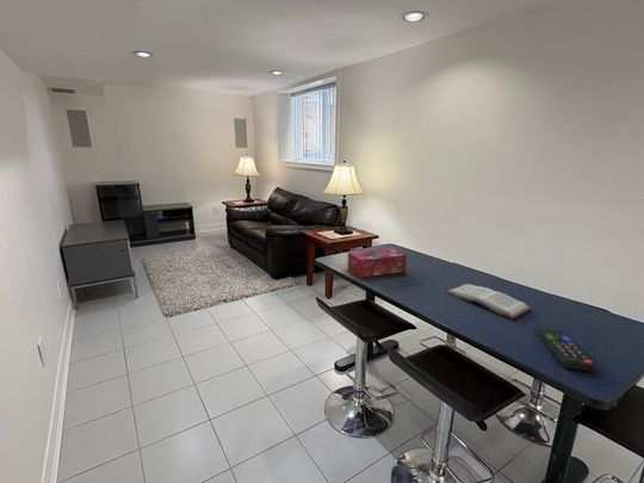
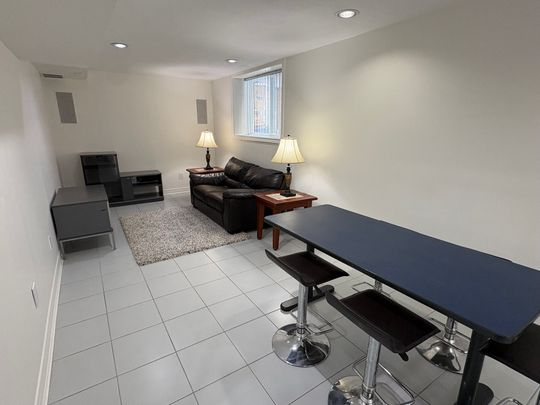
- remote control (564, 347)
- book (485, 297)
- tissue box (376, 261)
